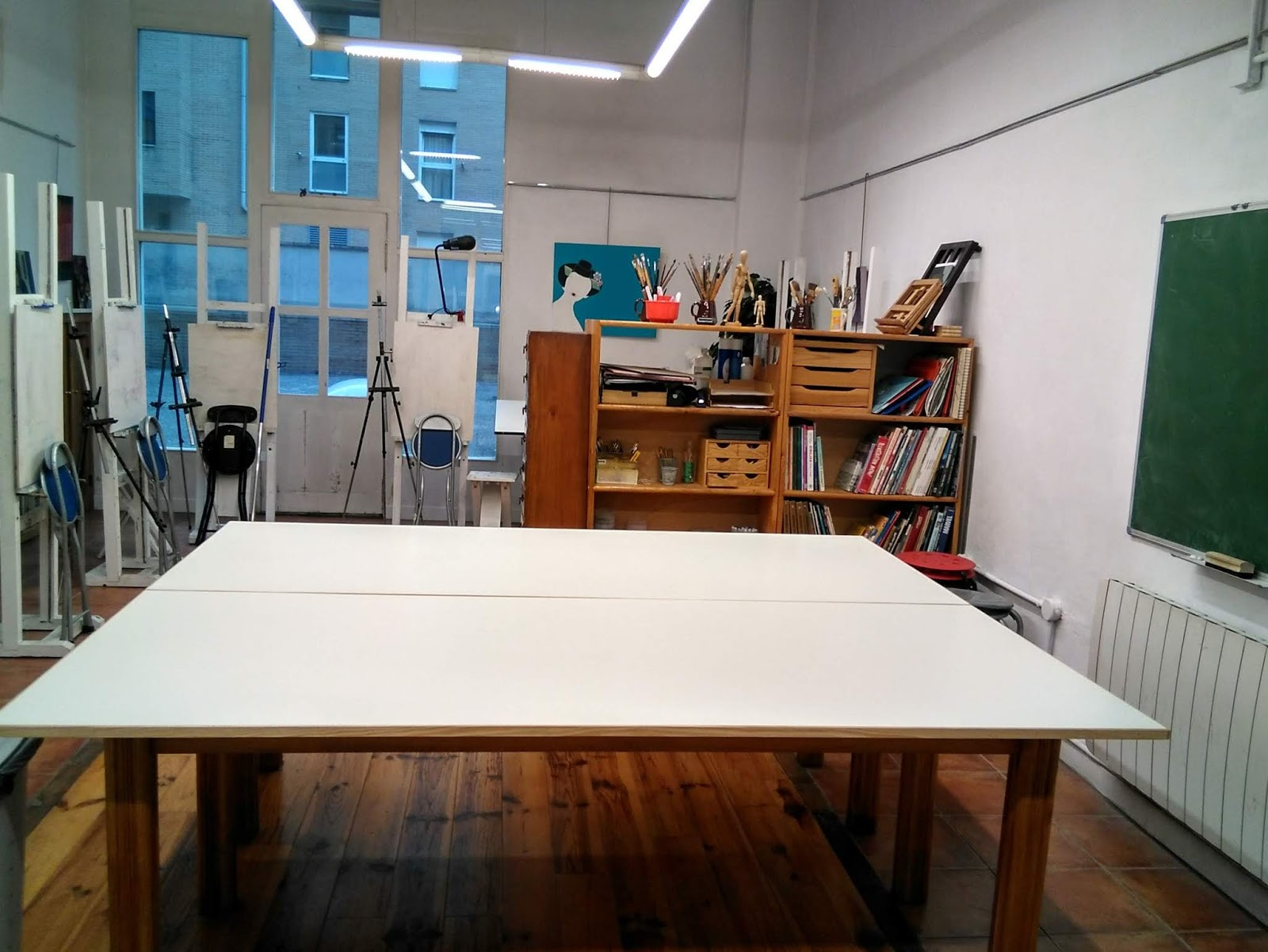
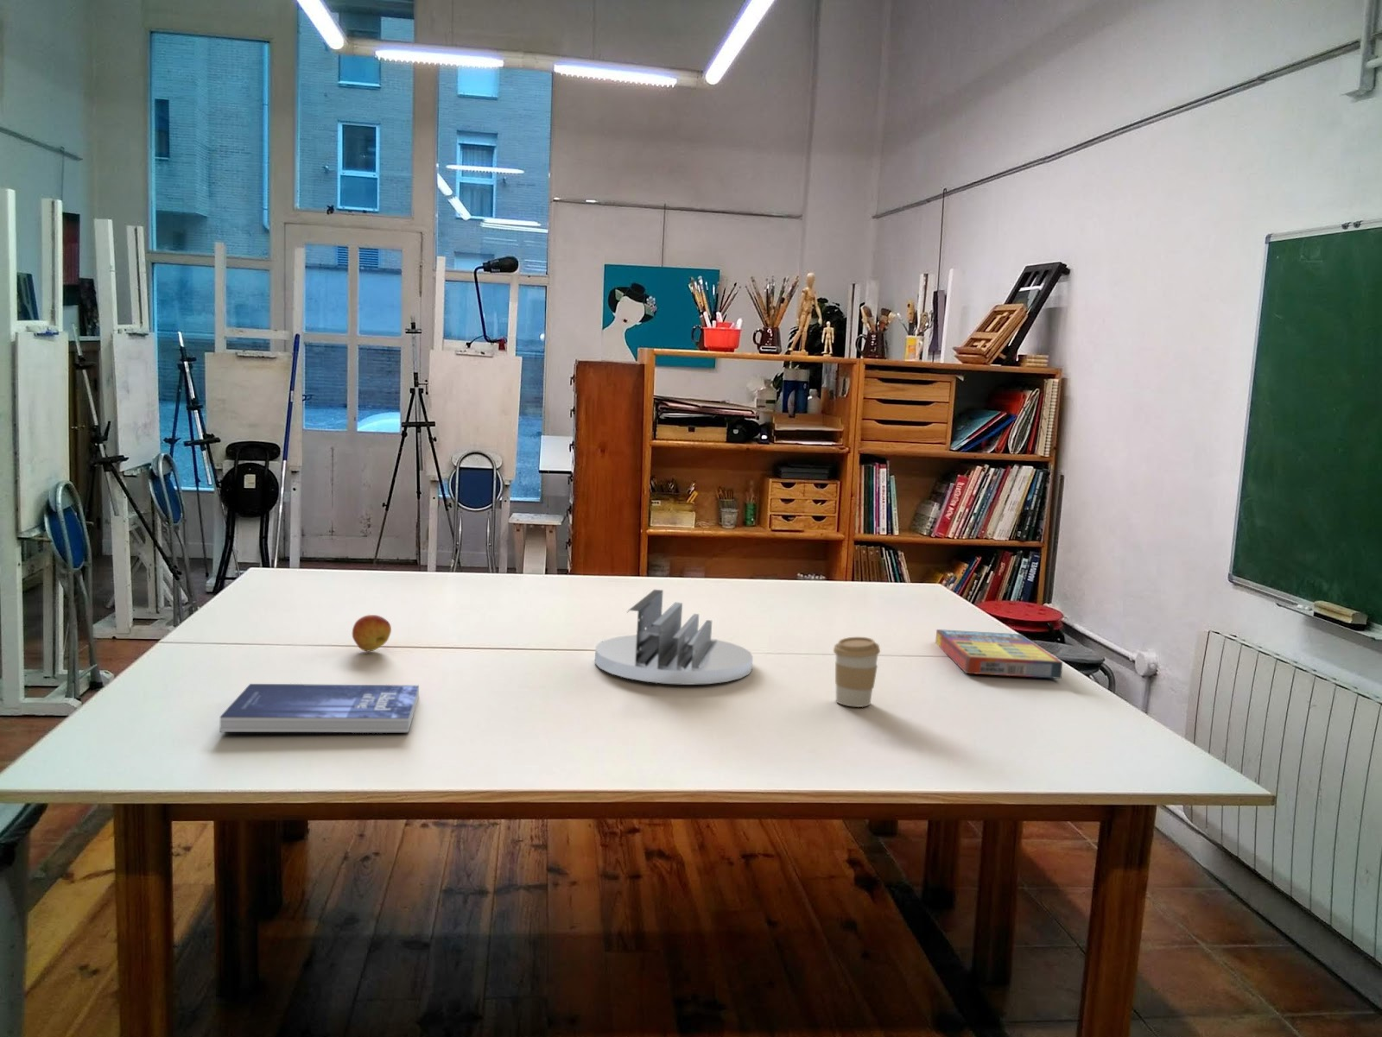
+ game compilation box (995, 651)
+ coffee cup (856, 670)
+ desk organizer (675, 633)
+ fruit (371, 633)
+ book (326, 706)
